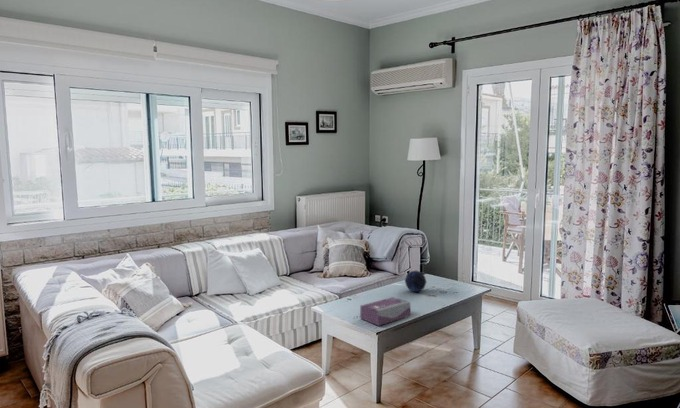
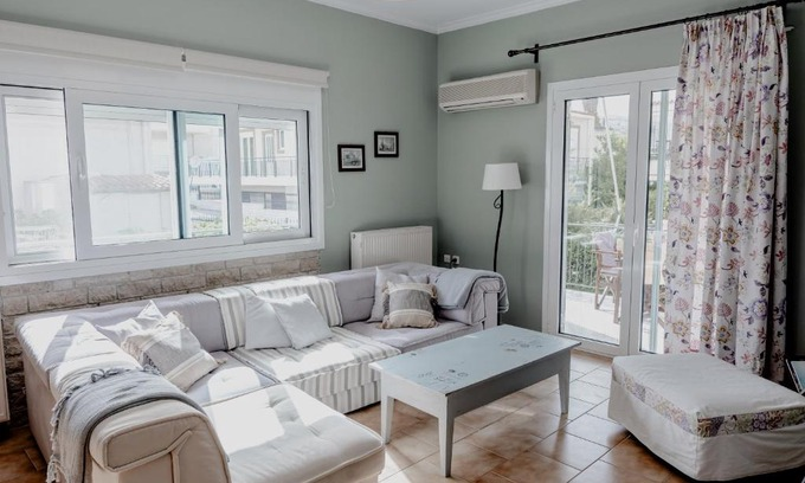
- decorative orb (415, 281)
- tissue box (385, 310)
